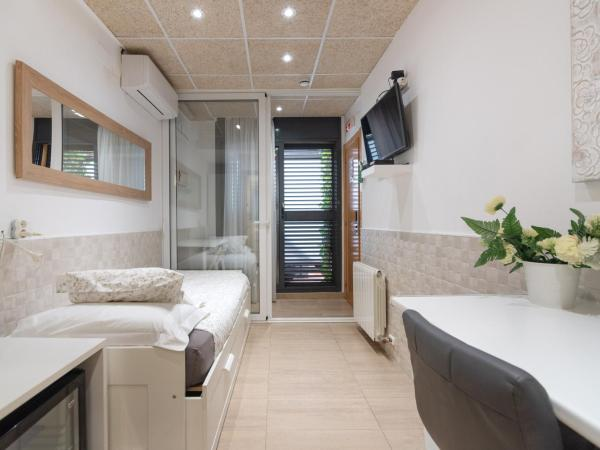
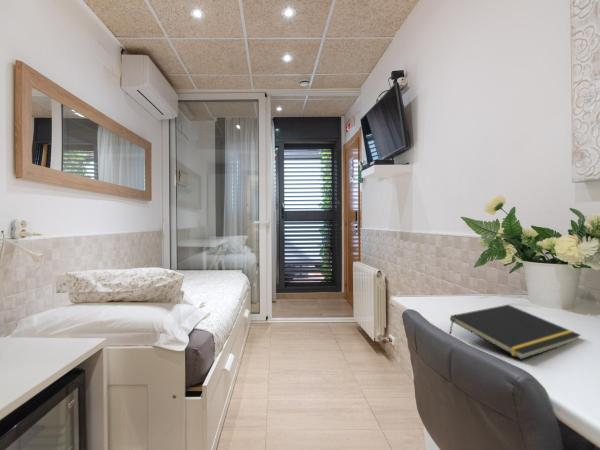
+ notepad (513, 327)
